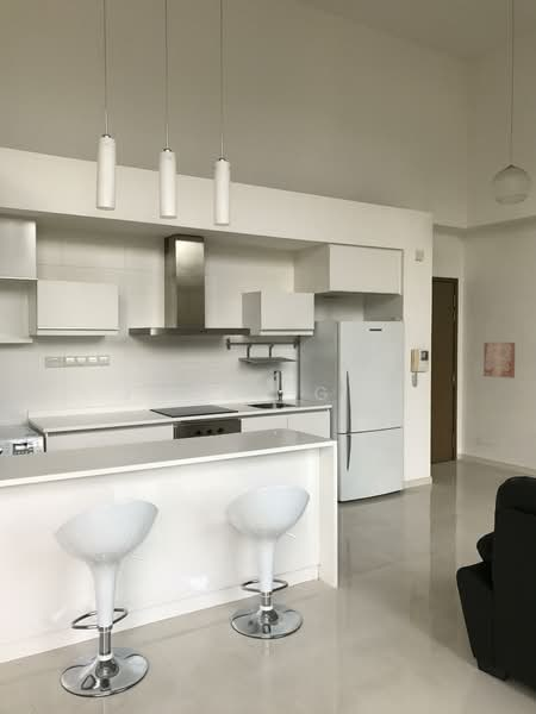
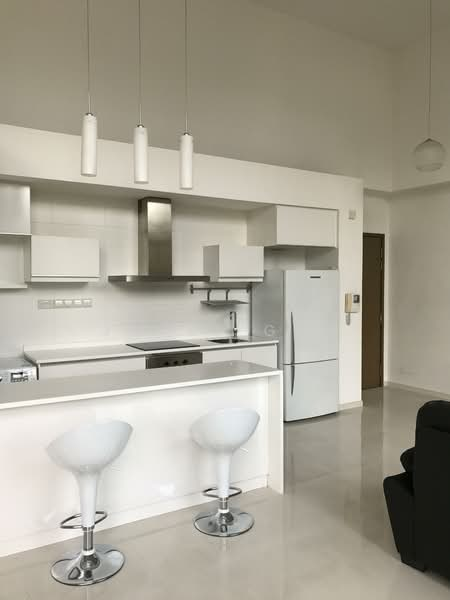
- wall art (498, 359)
